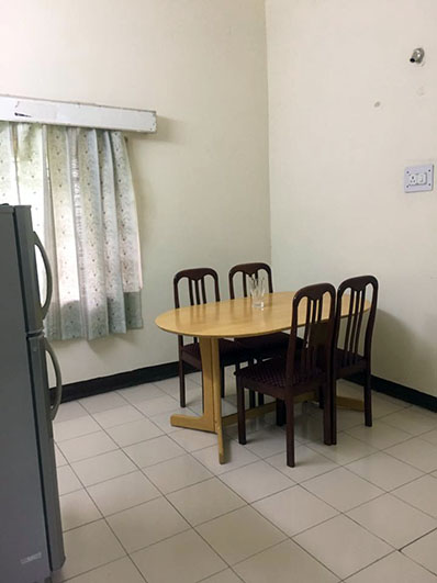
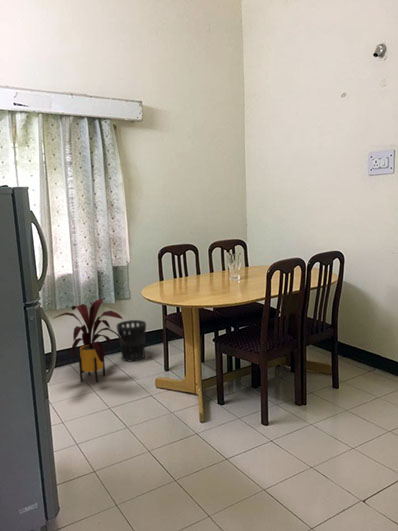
+ wastebasket (132, 340)
+ house plant (88, 340)
